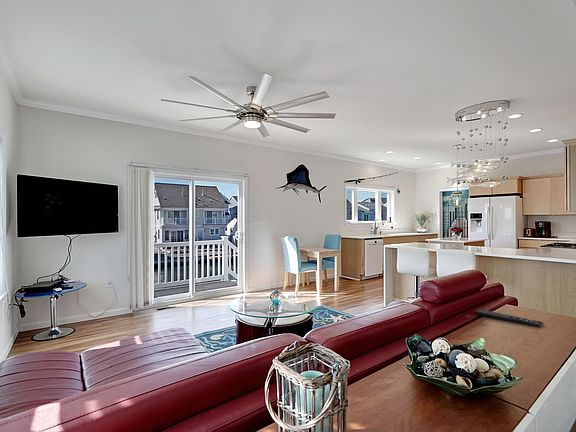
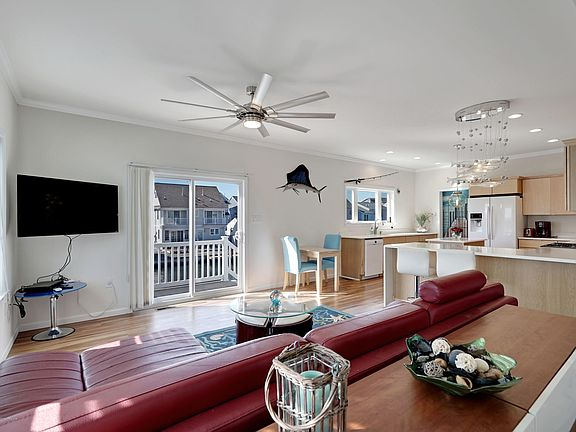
- remote control (507, 317)
